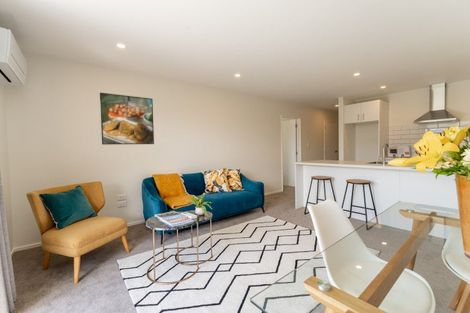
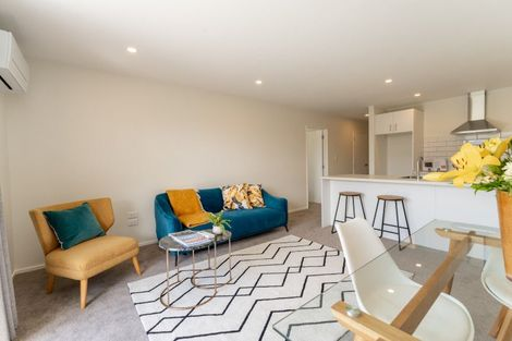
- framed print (128, 120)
